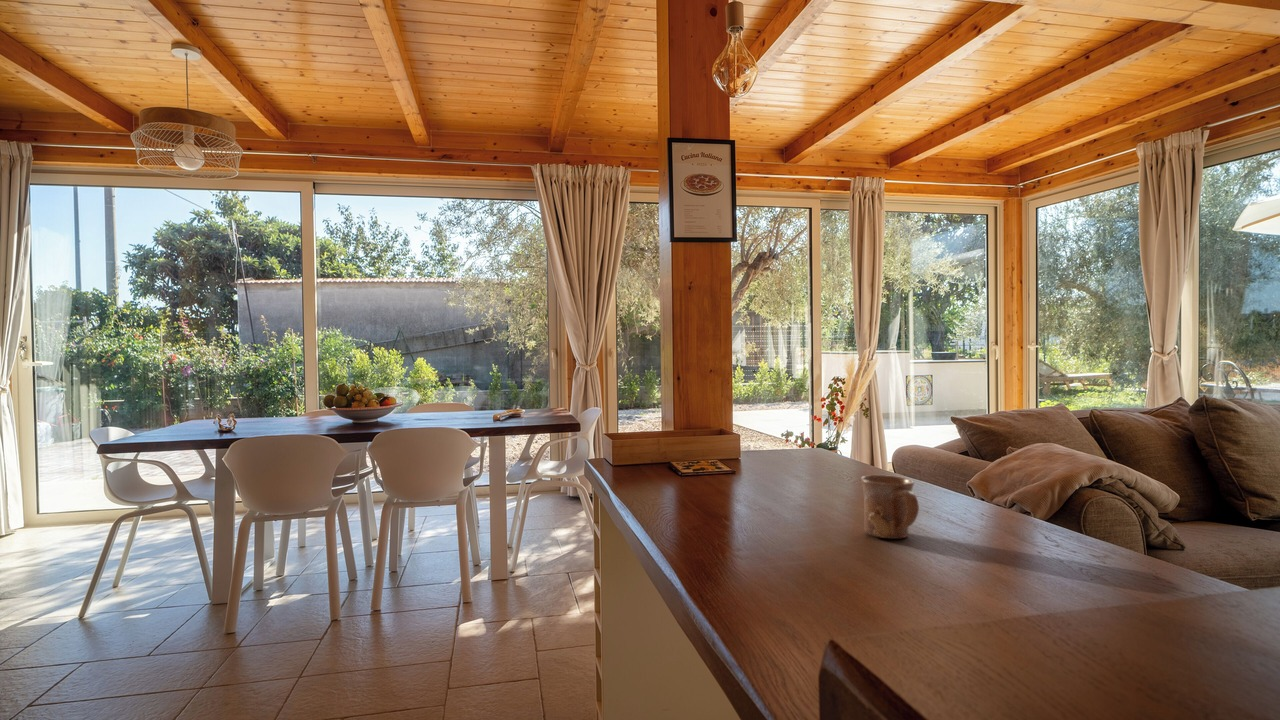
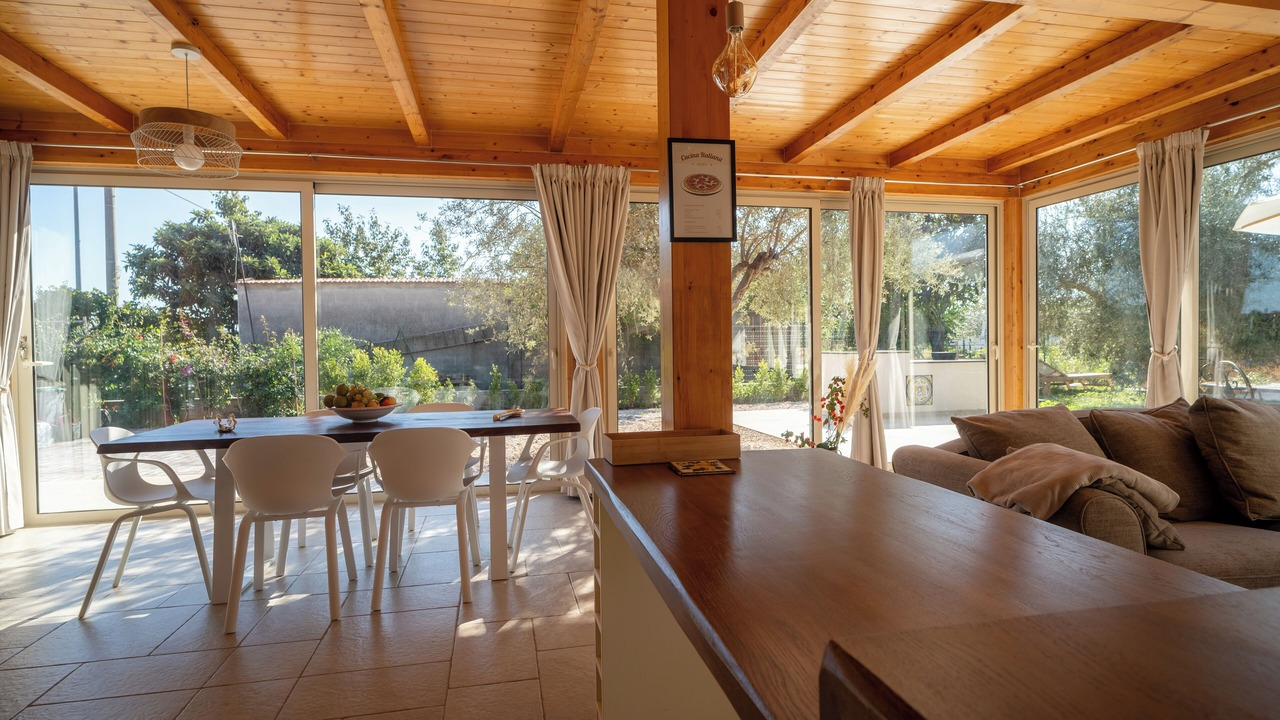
- mug (892, 508)
